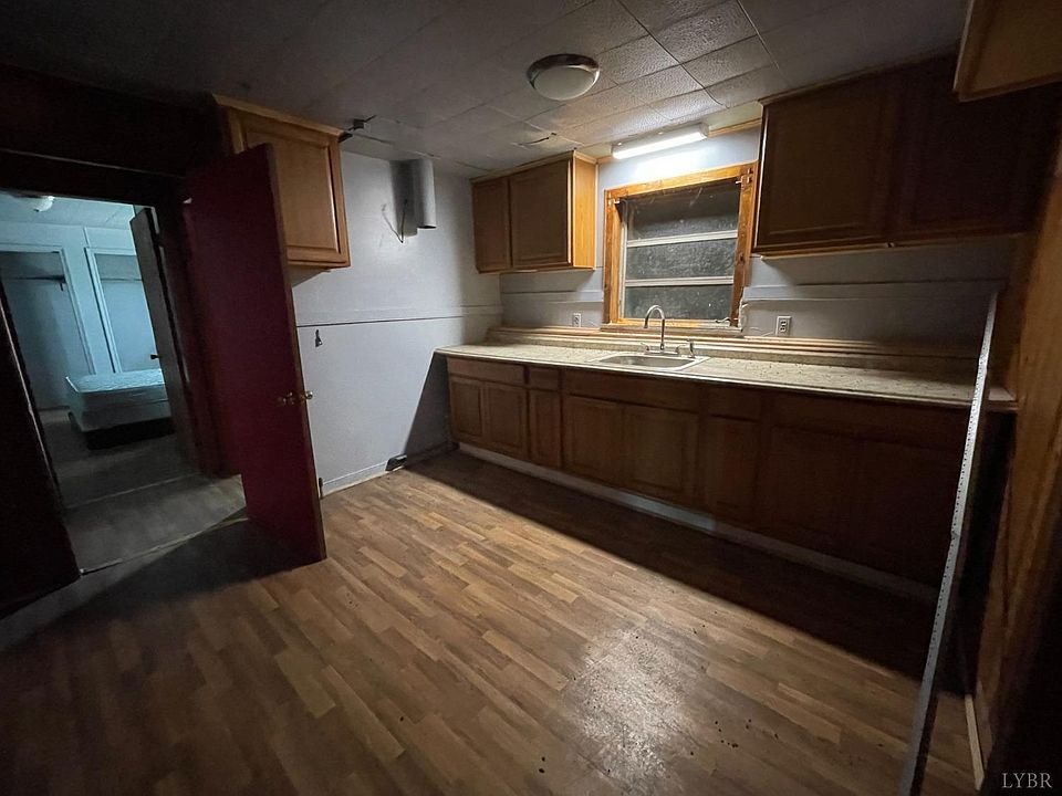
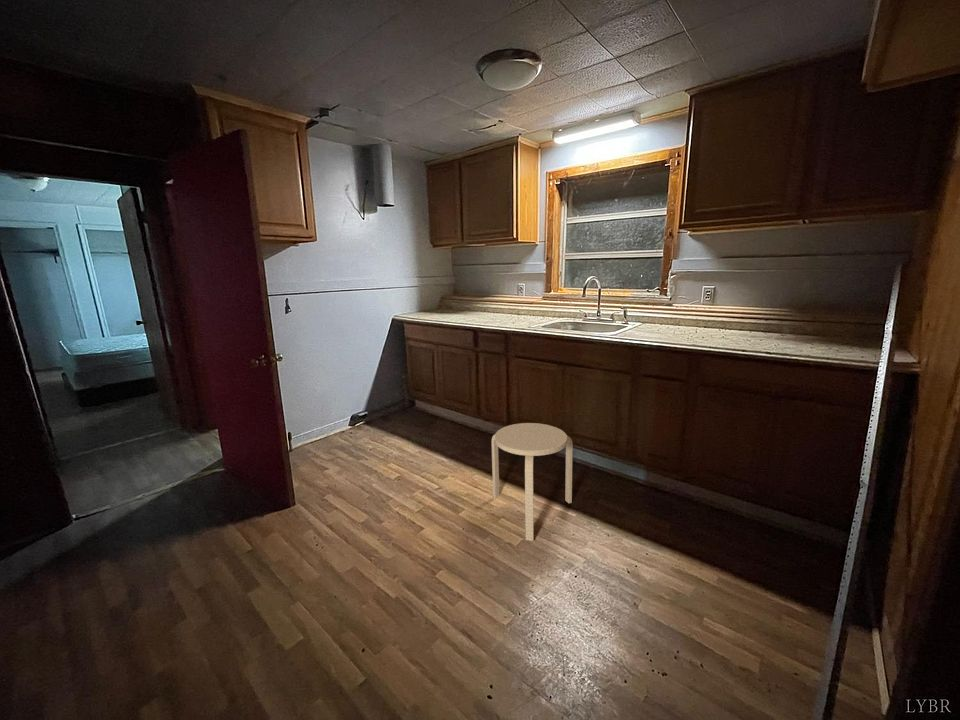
+ stool (526, 472)
